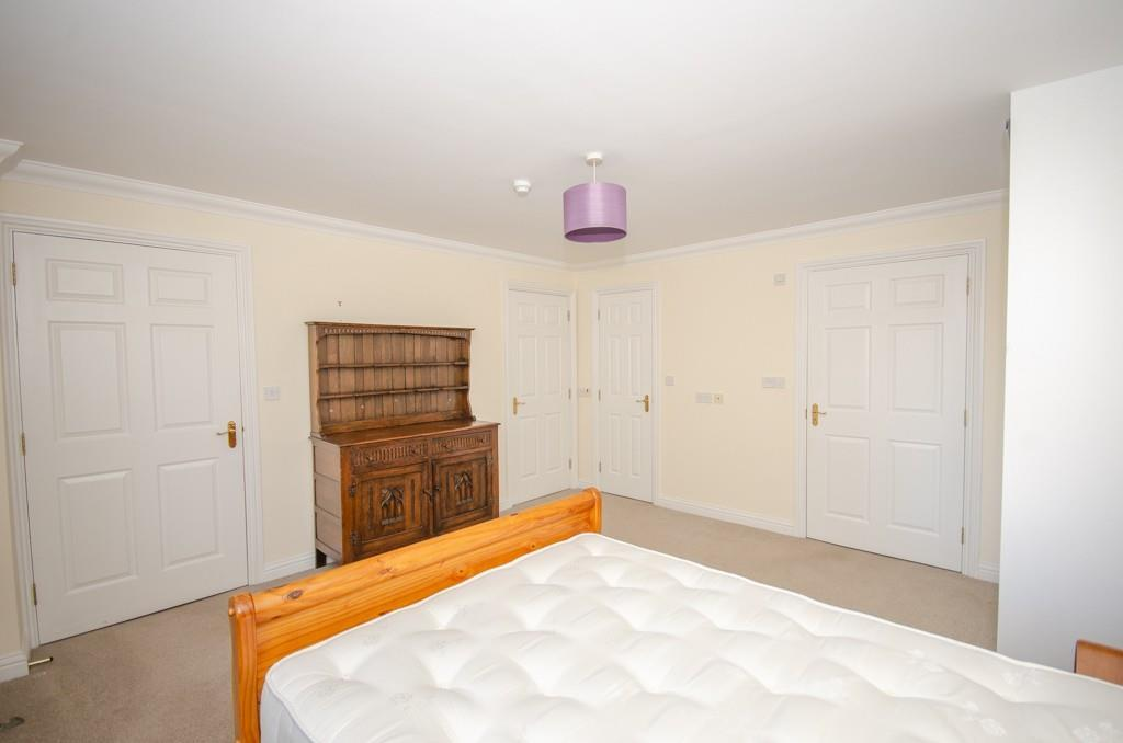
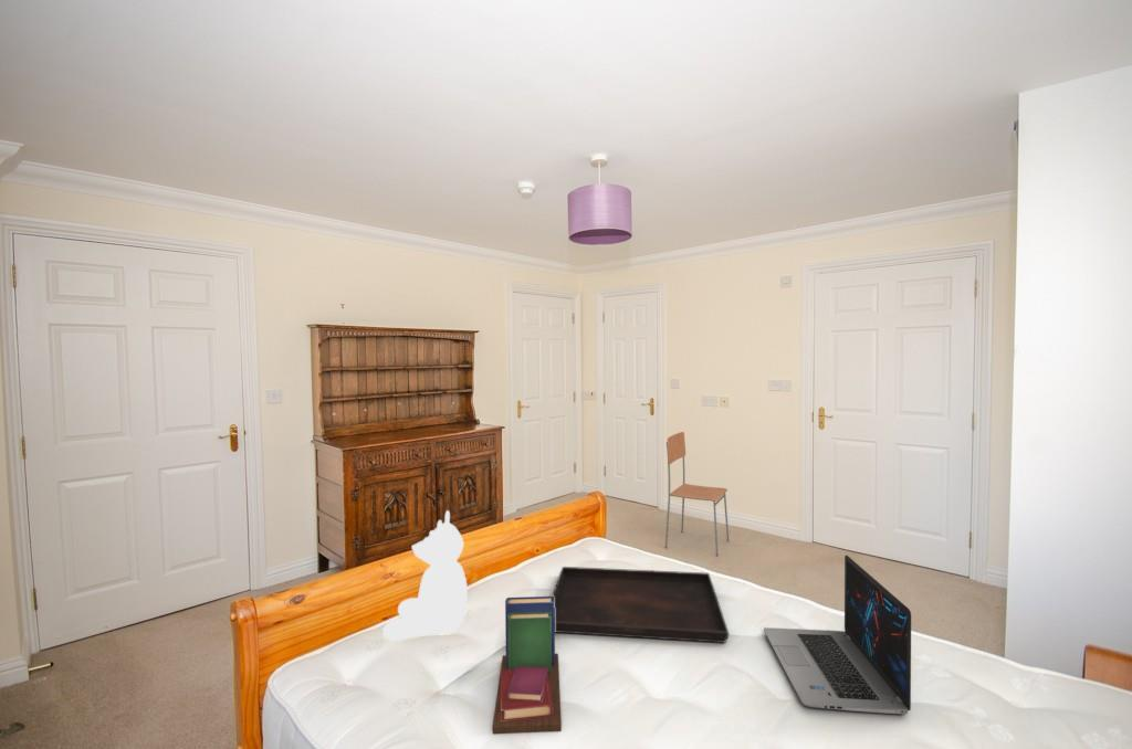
+ book (528, 656)
+ laptop (827, 631)
+ teddy bear (427, 572)
+ serving tray (633, 600)
+ chair (698, 489)
